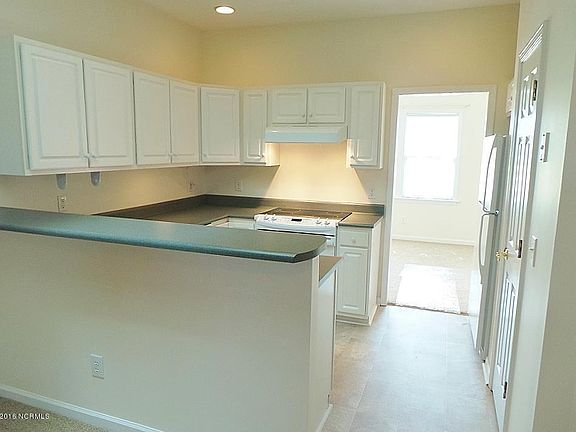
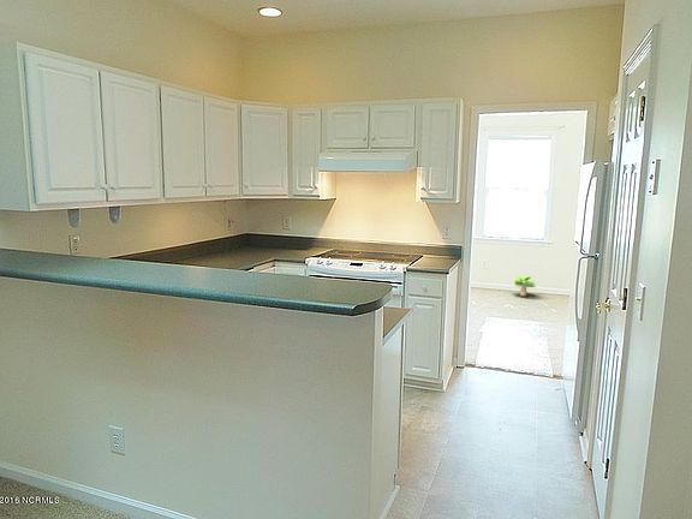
+ potted plant (524, 285)
